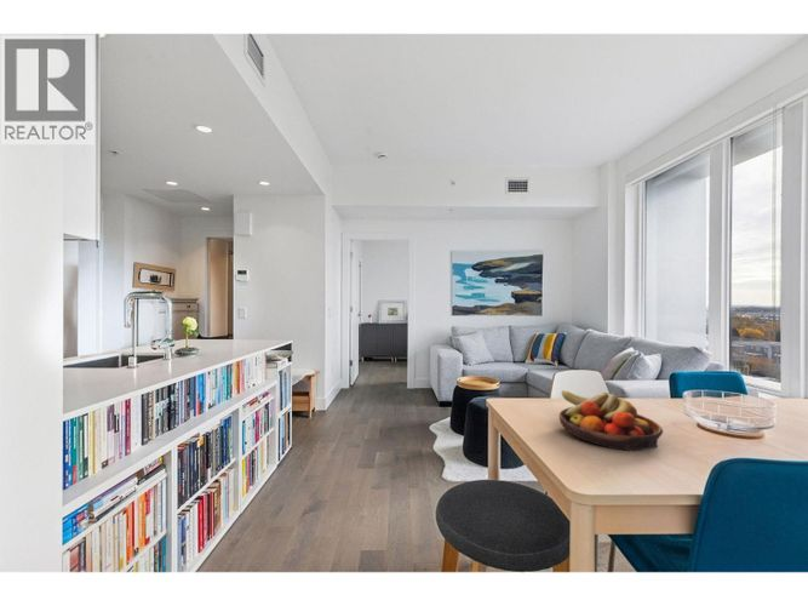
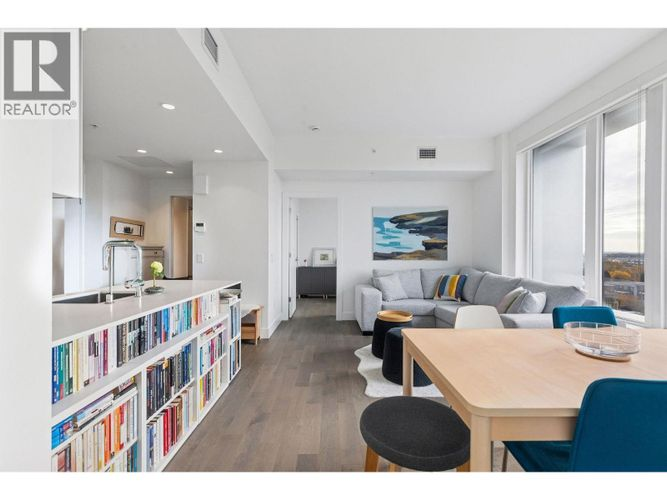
- fruit bowl (606, 416)
